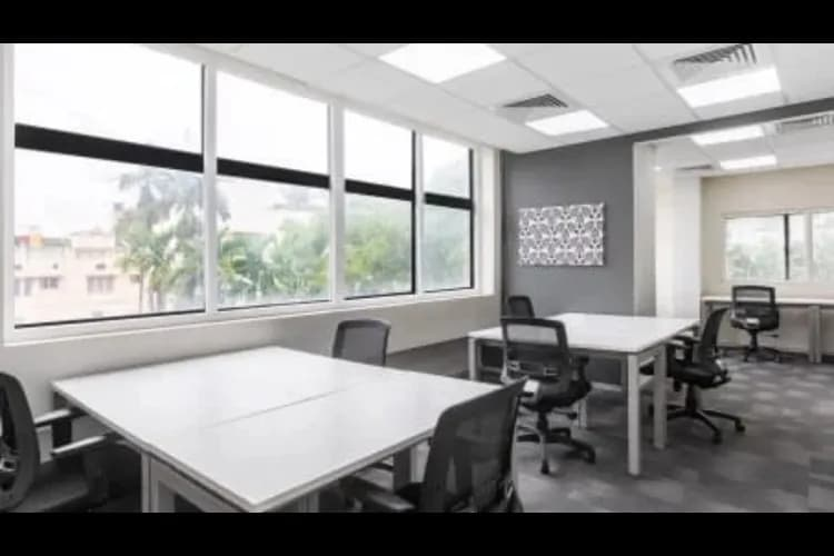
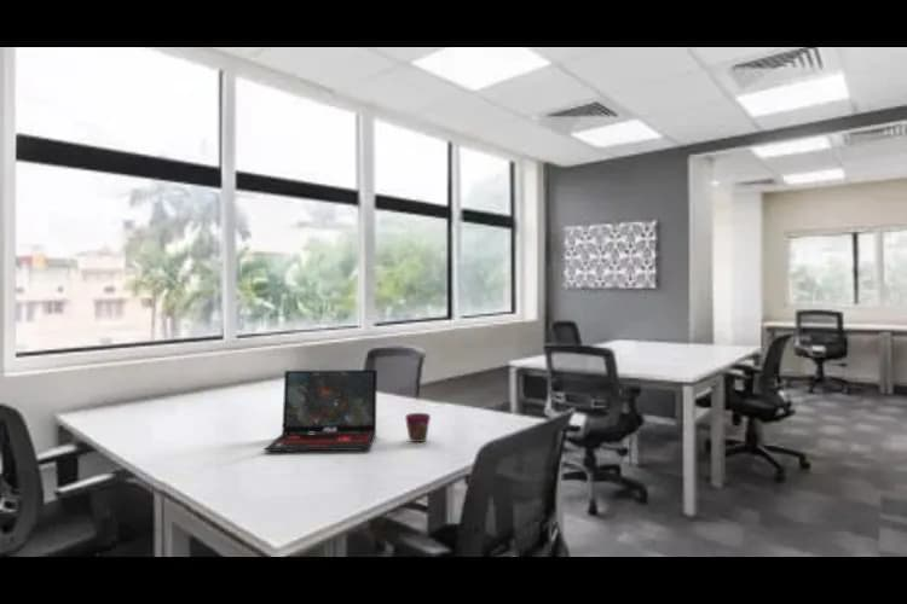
+ cup (418, 428)
+ laptop (324, 408)
